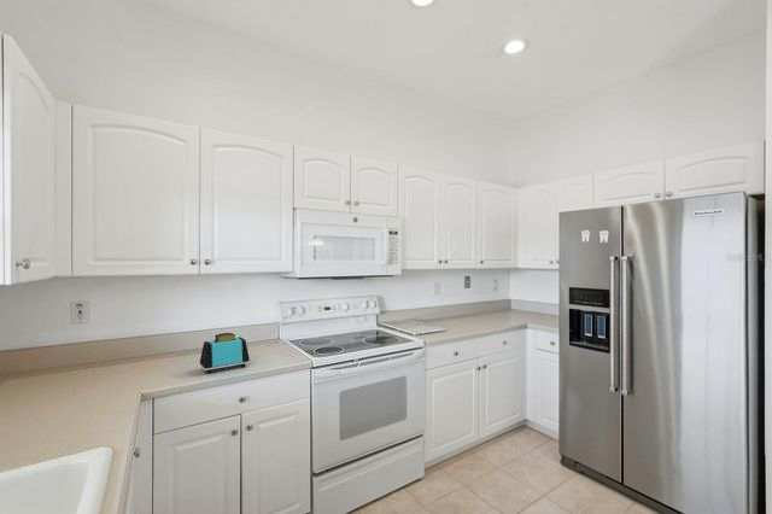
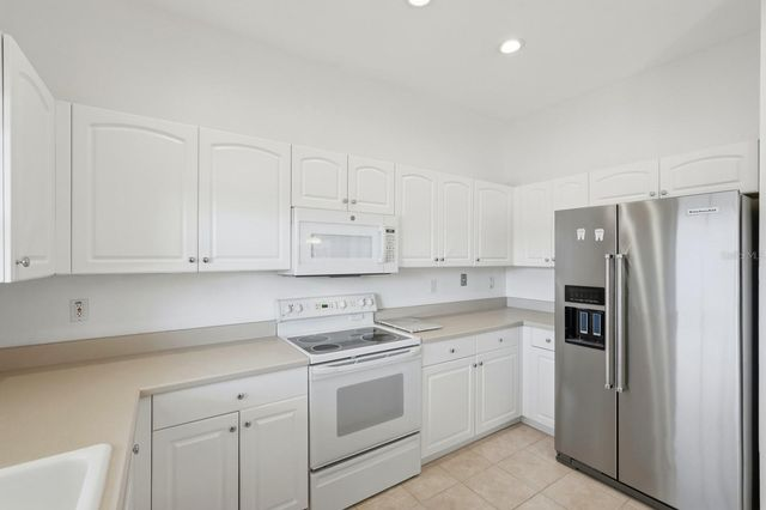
- toaster (224, 350)
